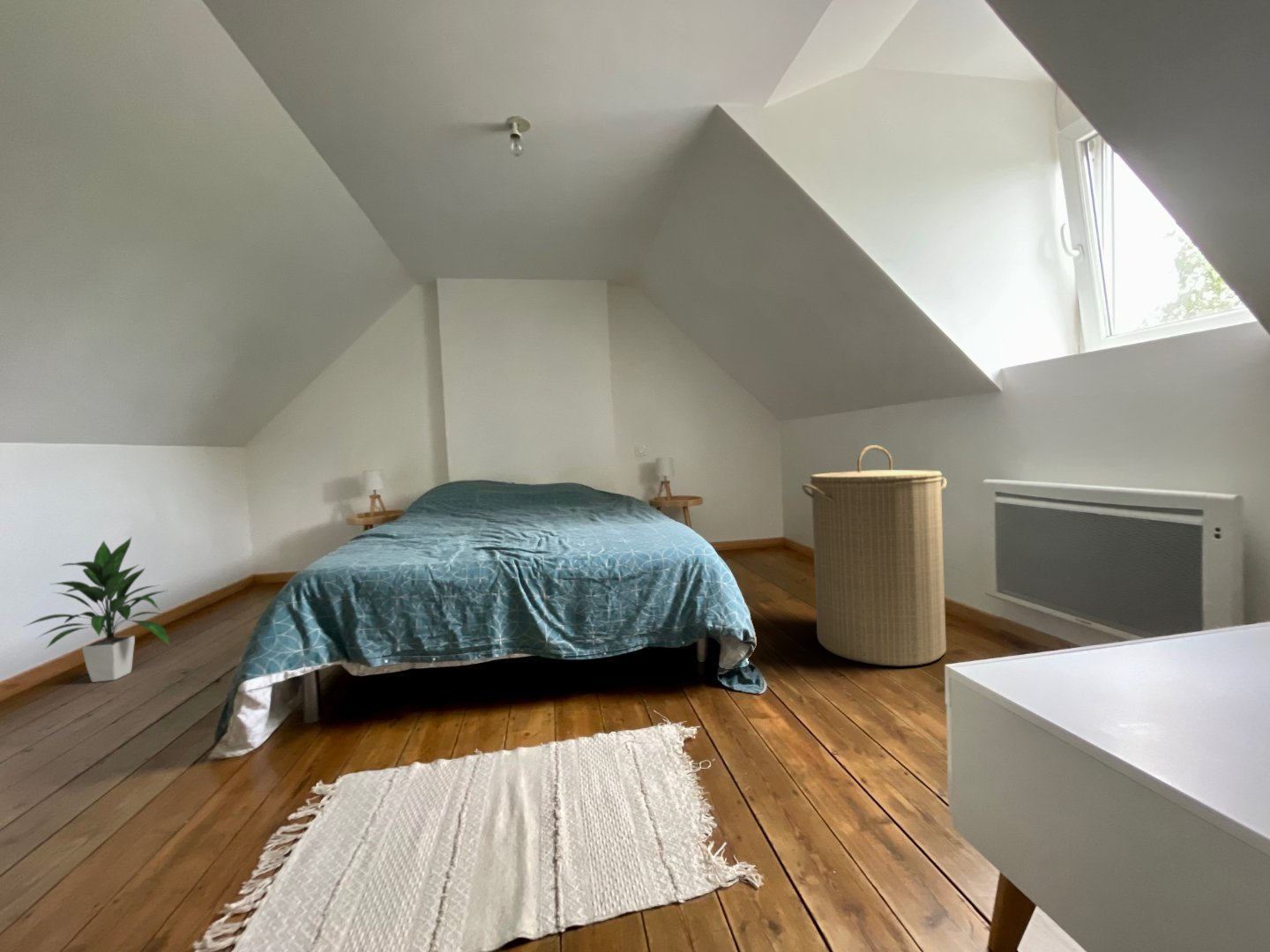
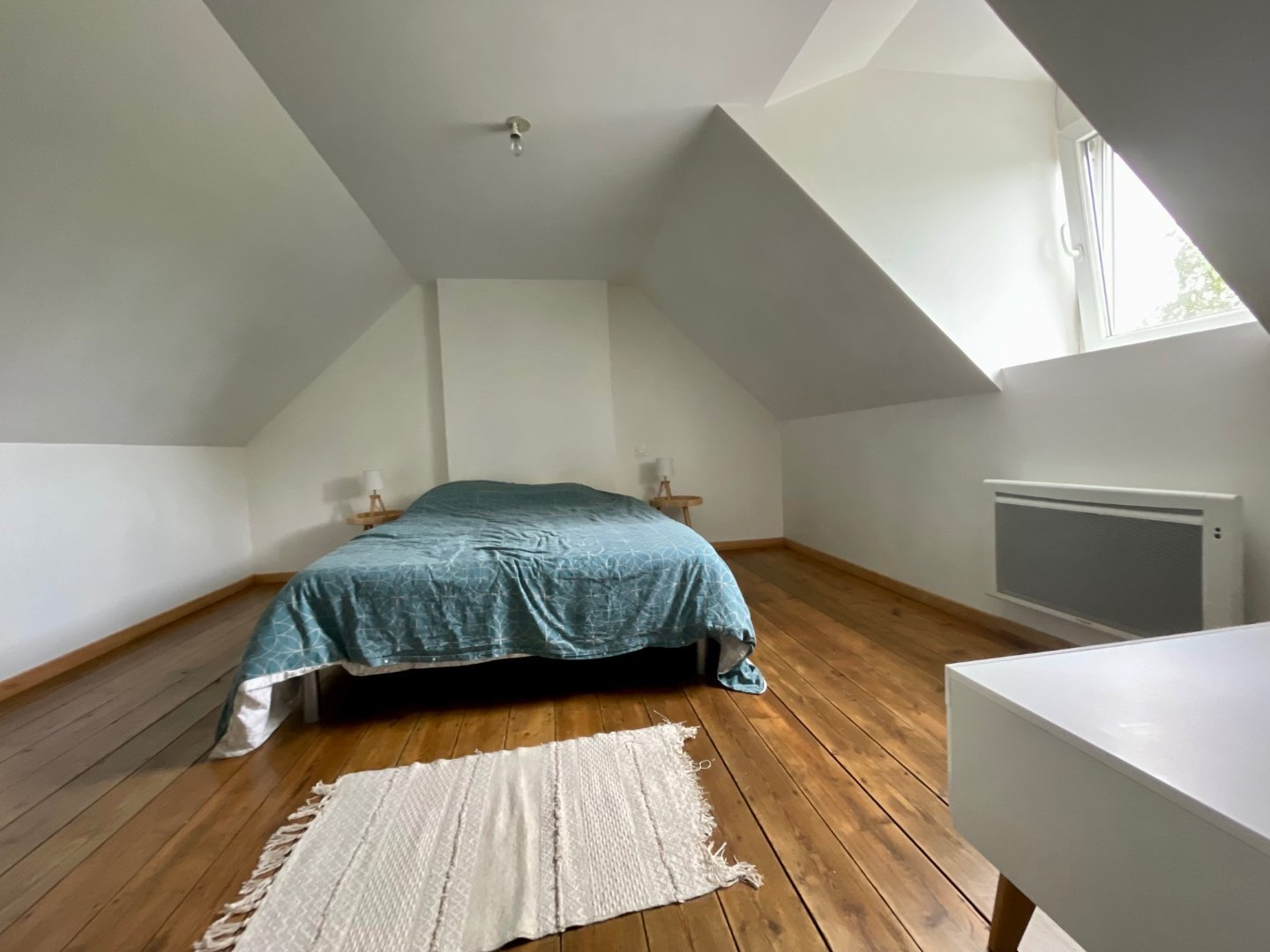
- indoor plant (109, 609)
- laundry hamper (875, 545)
